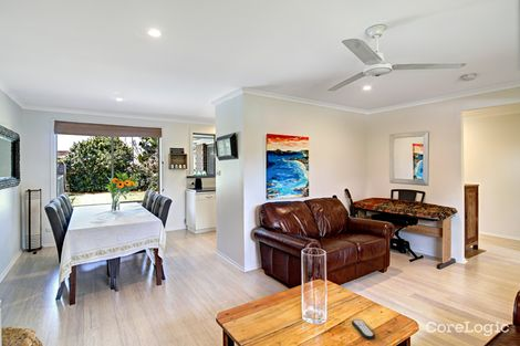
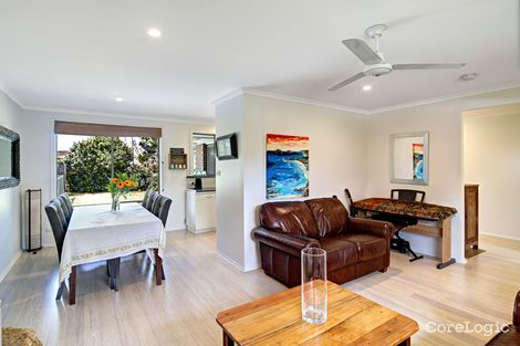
- remote control (363, 328)
